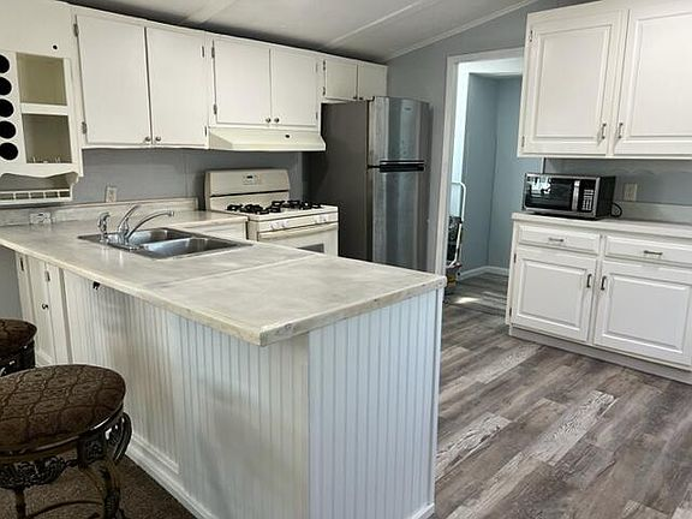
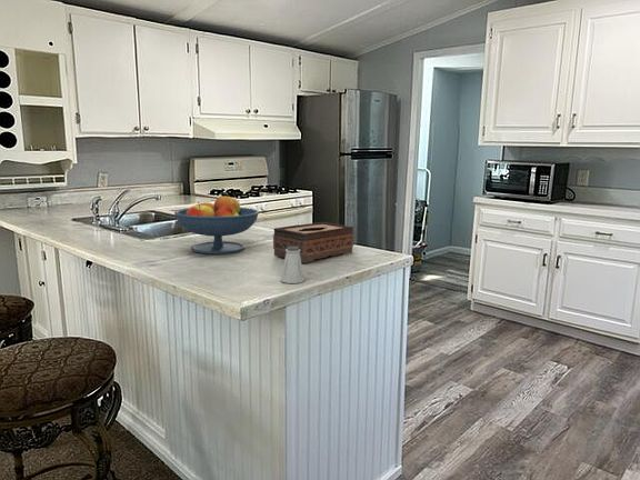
+ fruit bowl (218, 223)
+ saltshaker (292, 263)
+ tissue box (313, 240)
